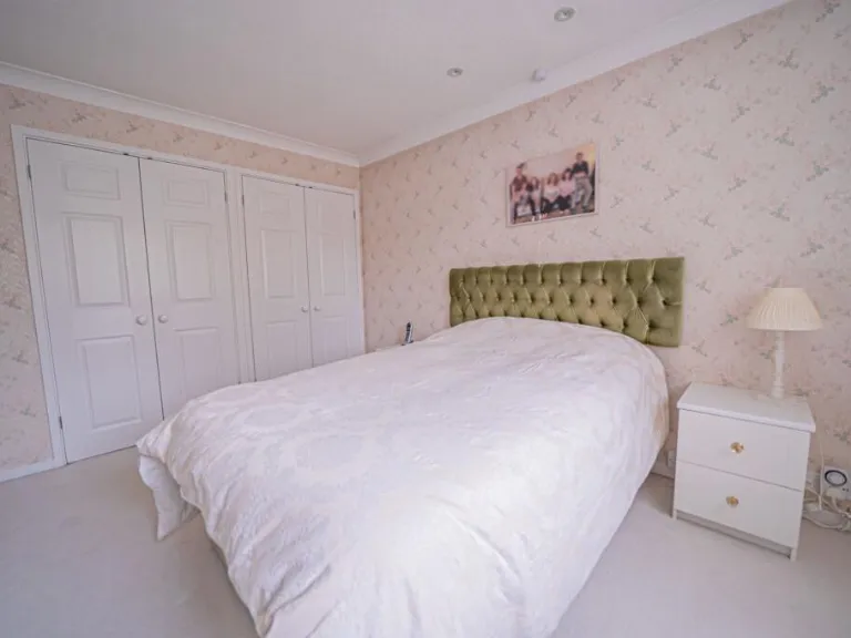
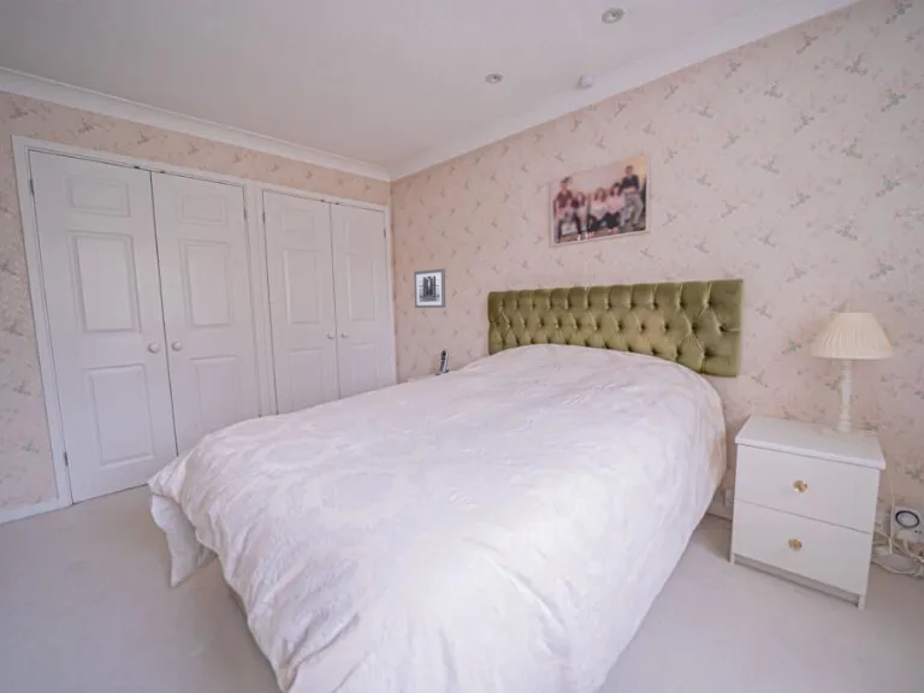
+ wall art (428, 289)
